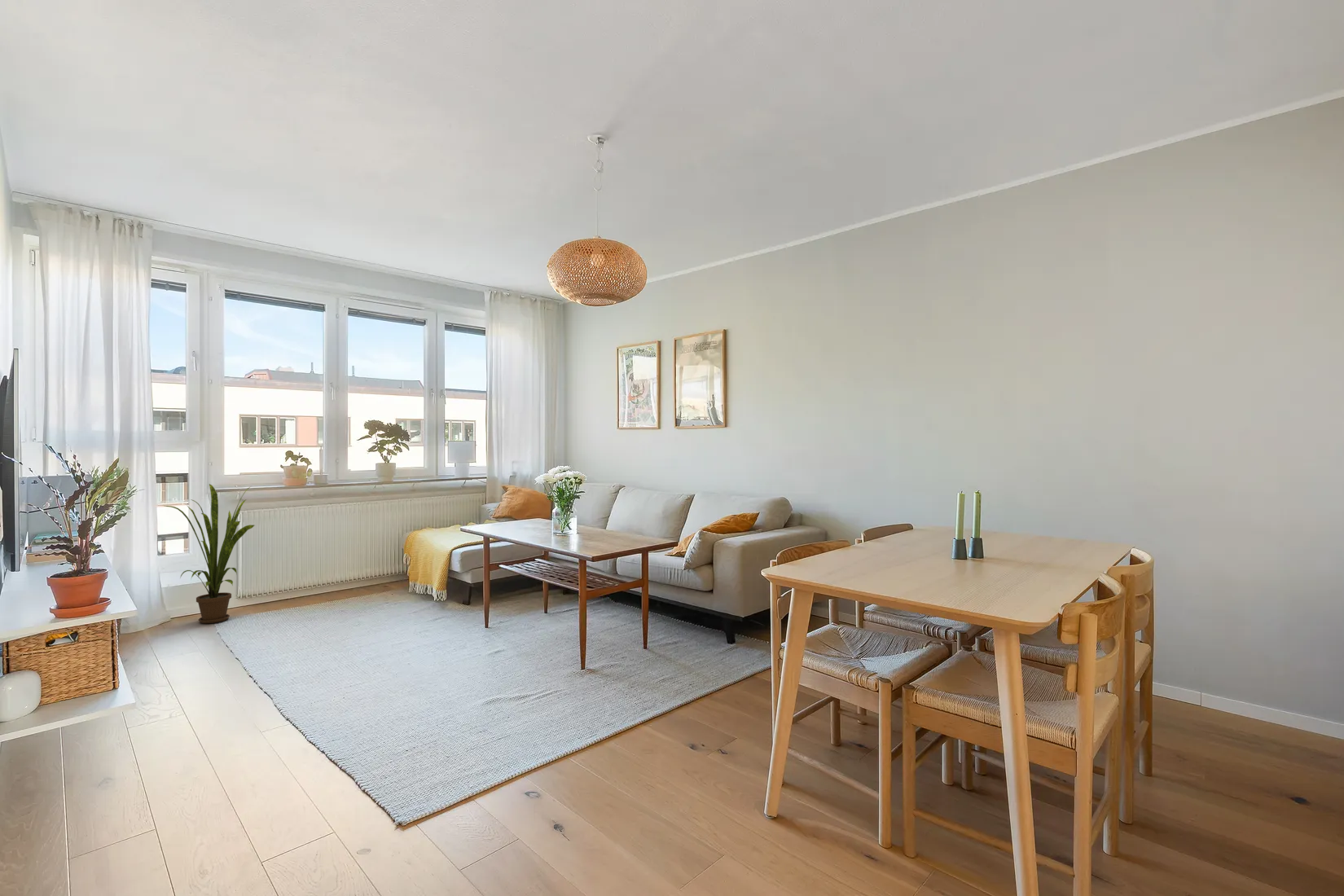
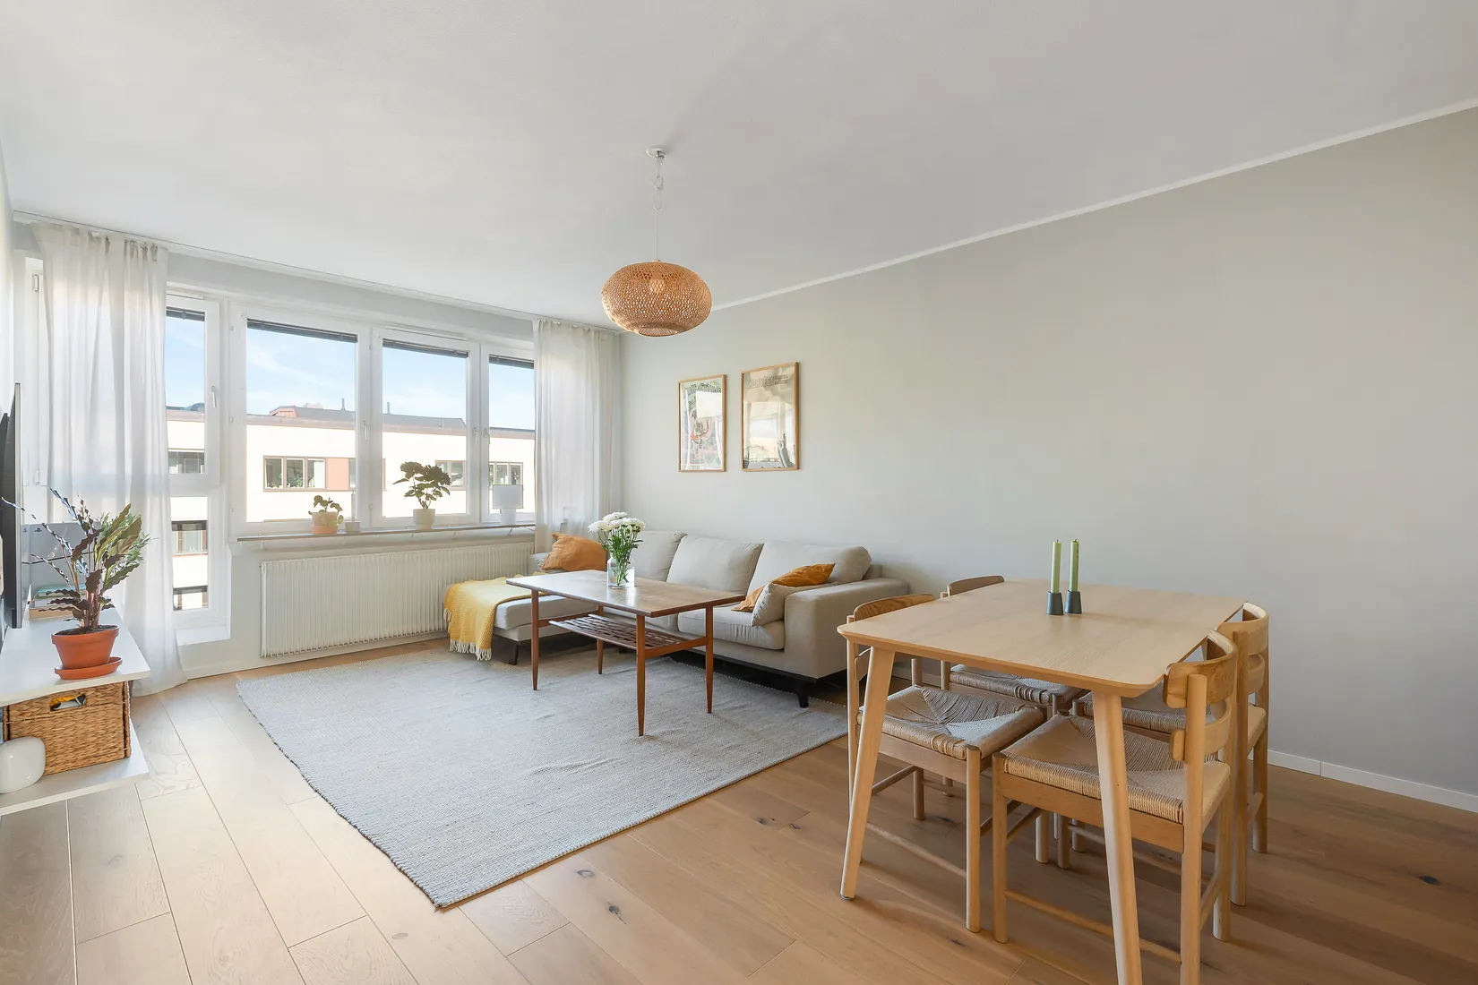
- house plant (209, 552)
